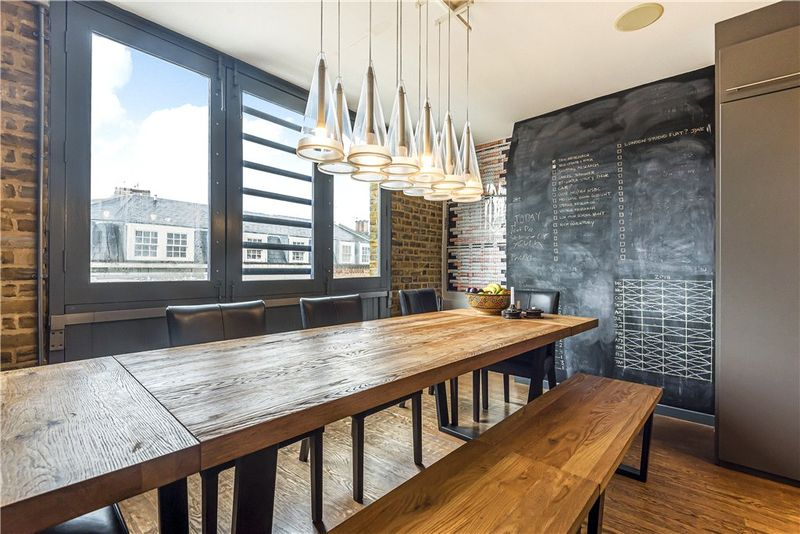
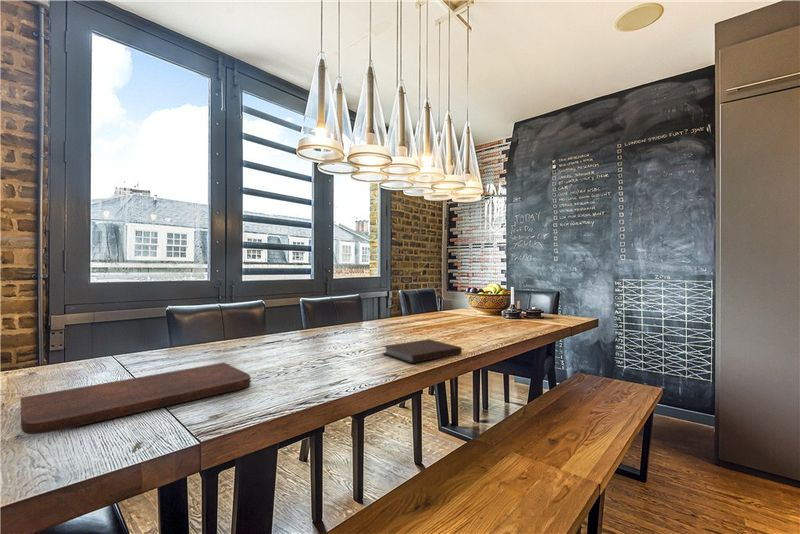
+ notebook (421, 350)
+ cutting board (148, 391)
